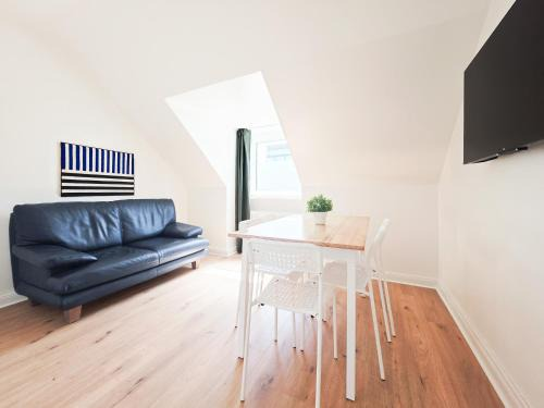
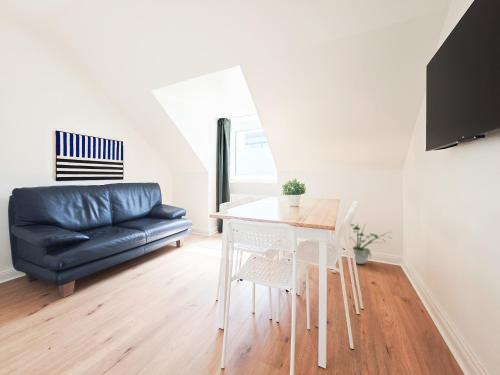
+ potted plant (366, 239)
